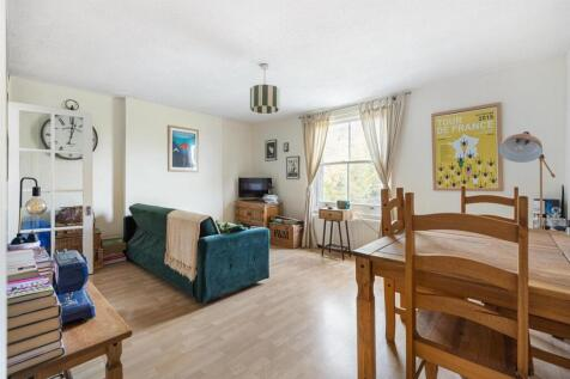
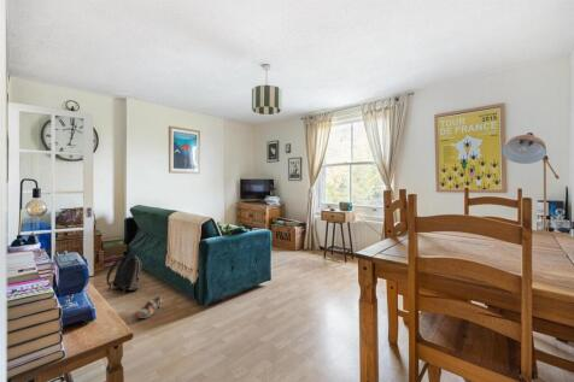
+ shoe (150, 306)
+ backpack (125, 271)
